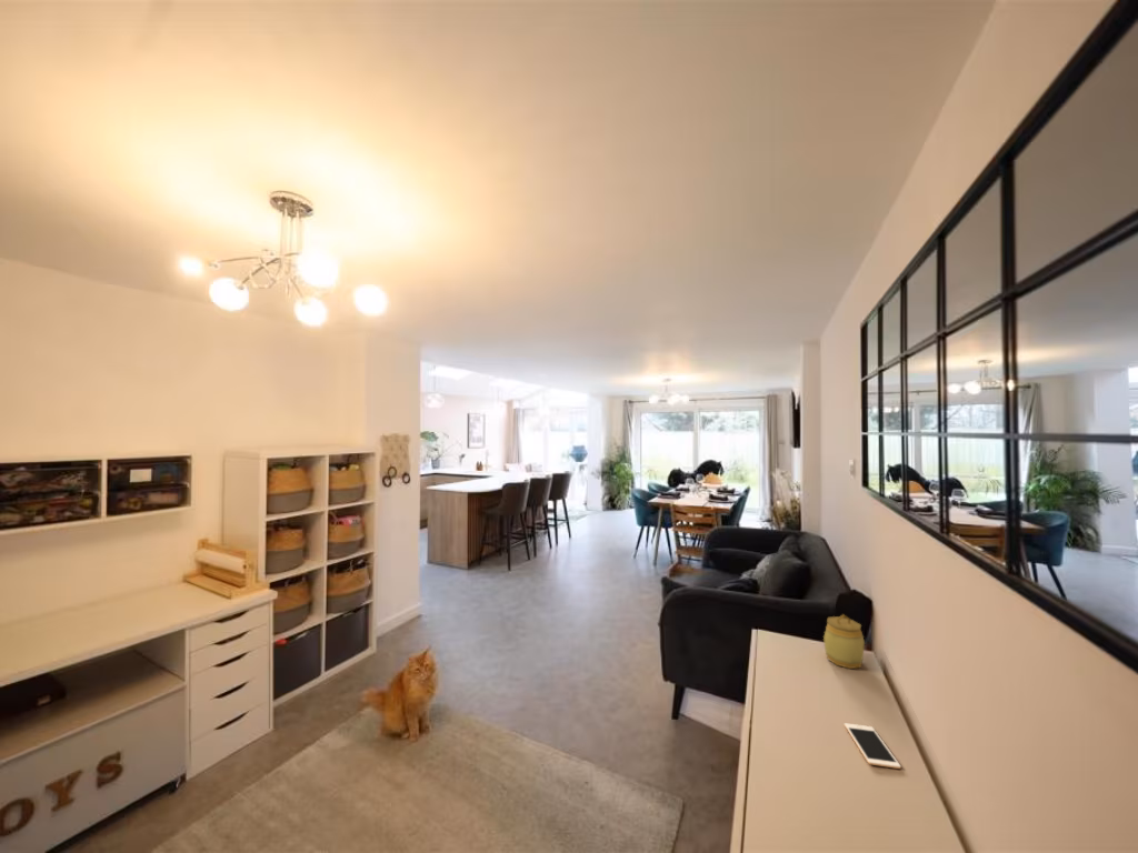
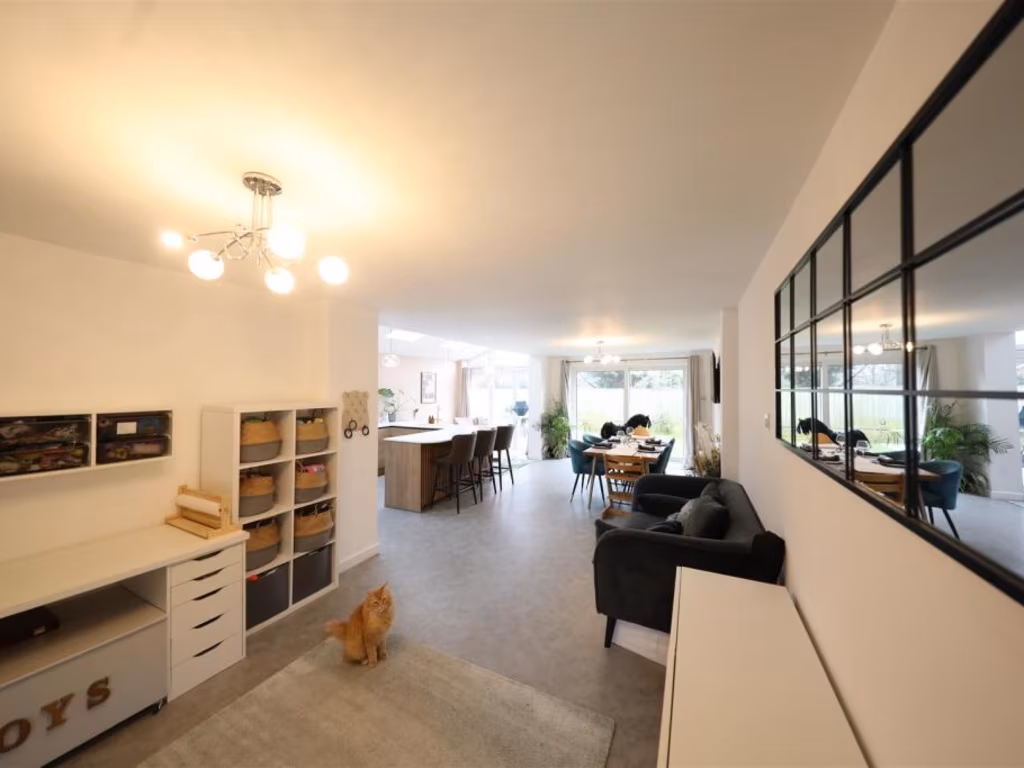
- jar (843, 638)
- cell phone (870, 744)
